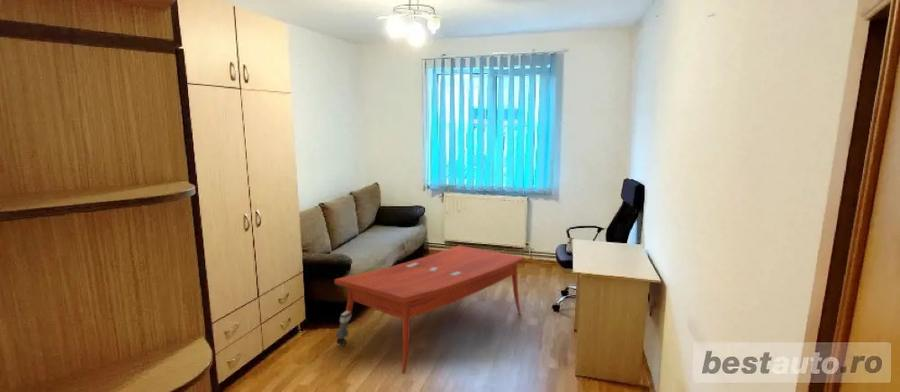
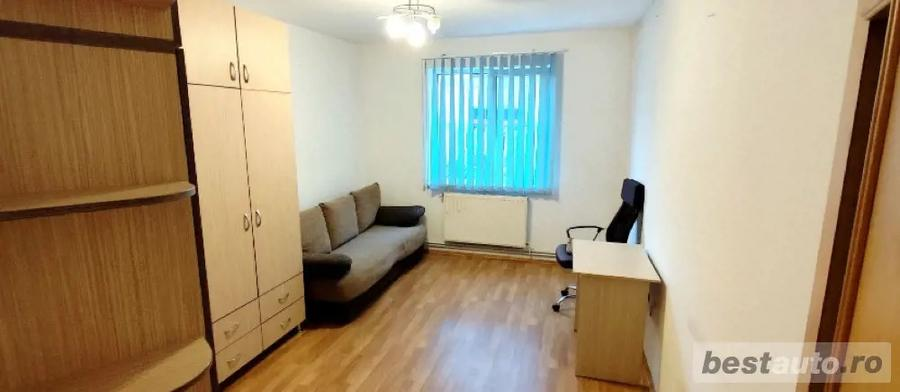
- coffee table (435, 295)
